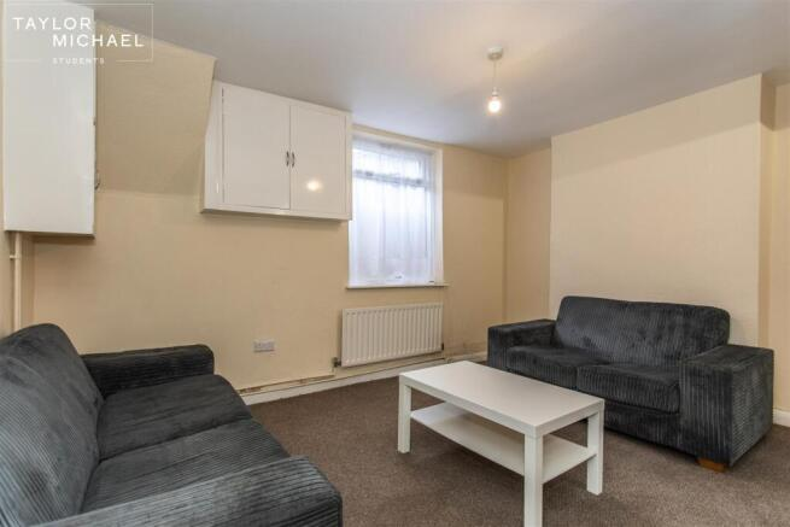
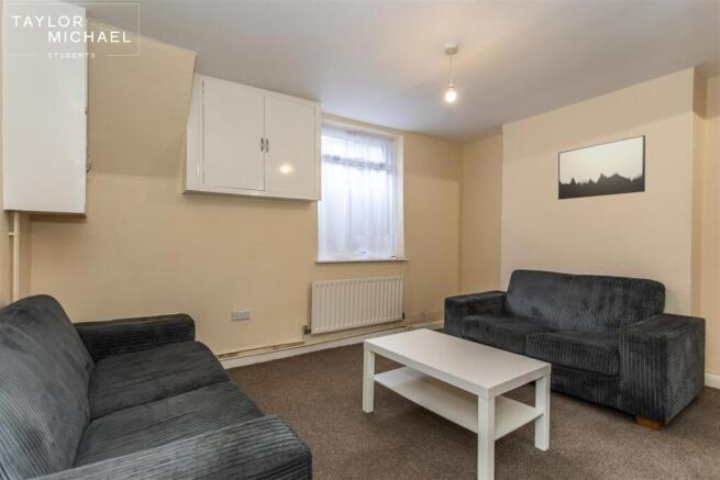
+ wall art (597, 170)
